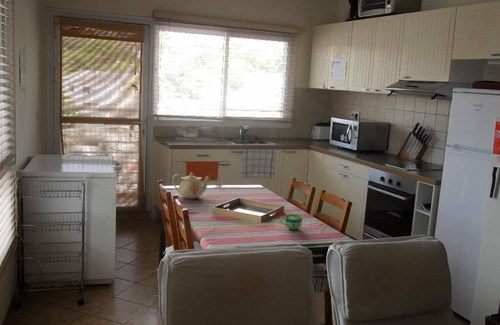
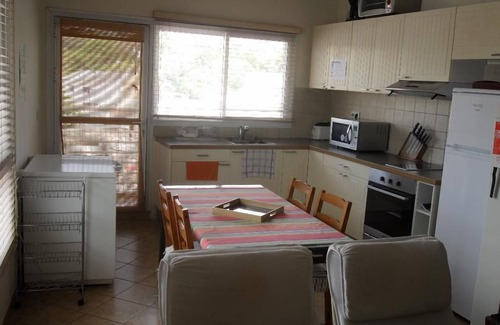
- cup (290, 222)
- teapot (191, 184)
